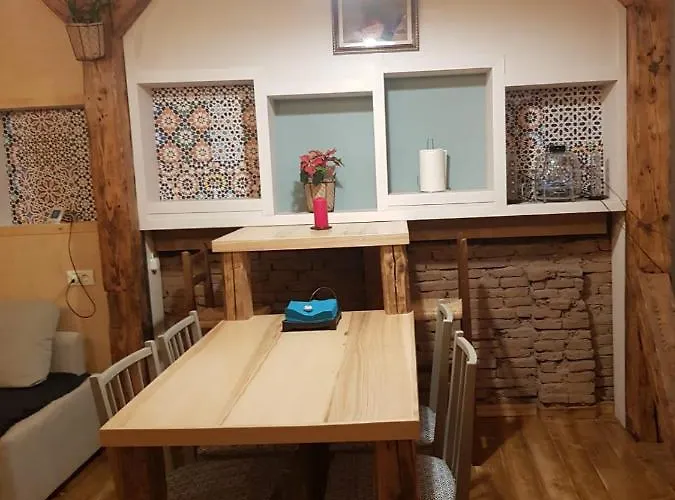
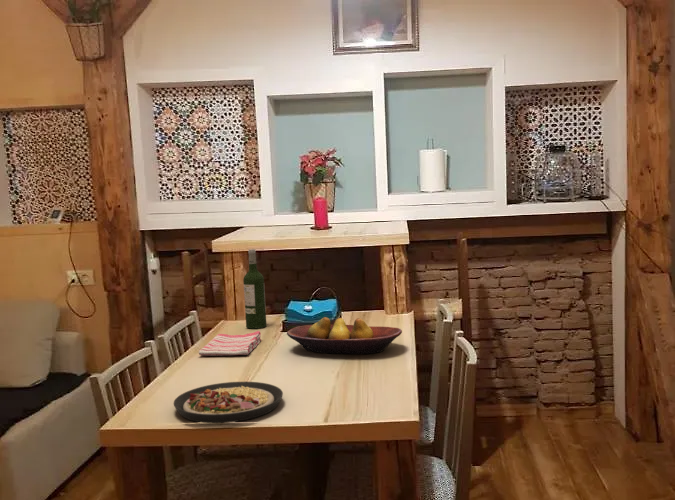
+ dish towel (231, 342)
+ plate (228, 399)
+ wine bottle (254, 288)
+ fruit bowl (343, 333)
